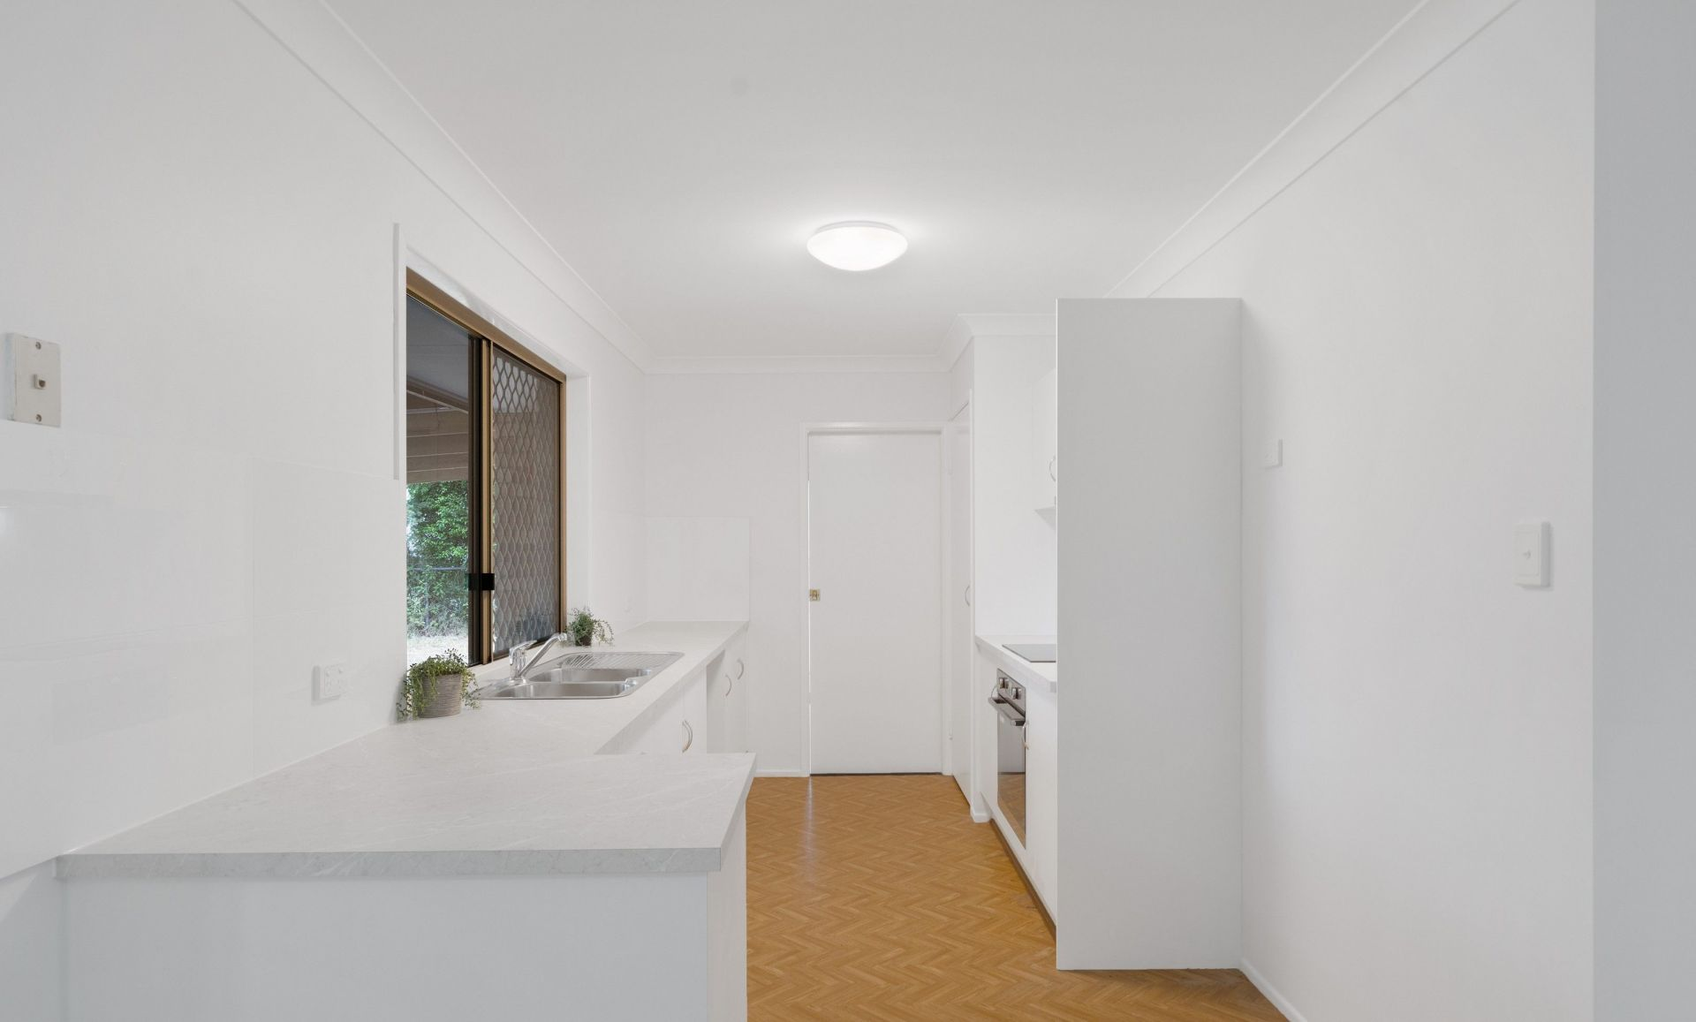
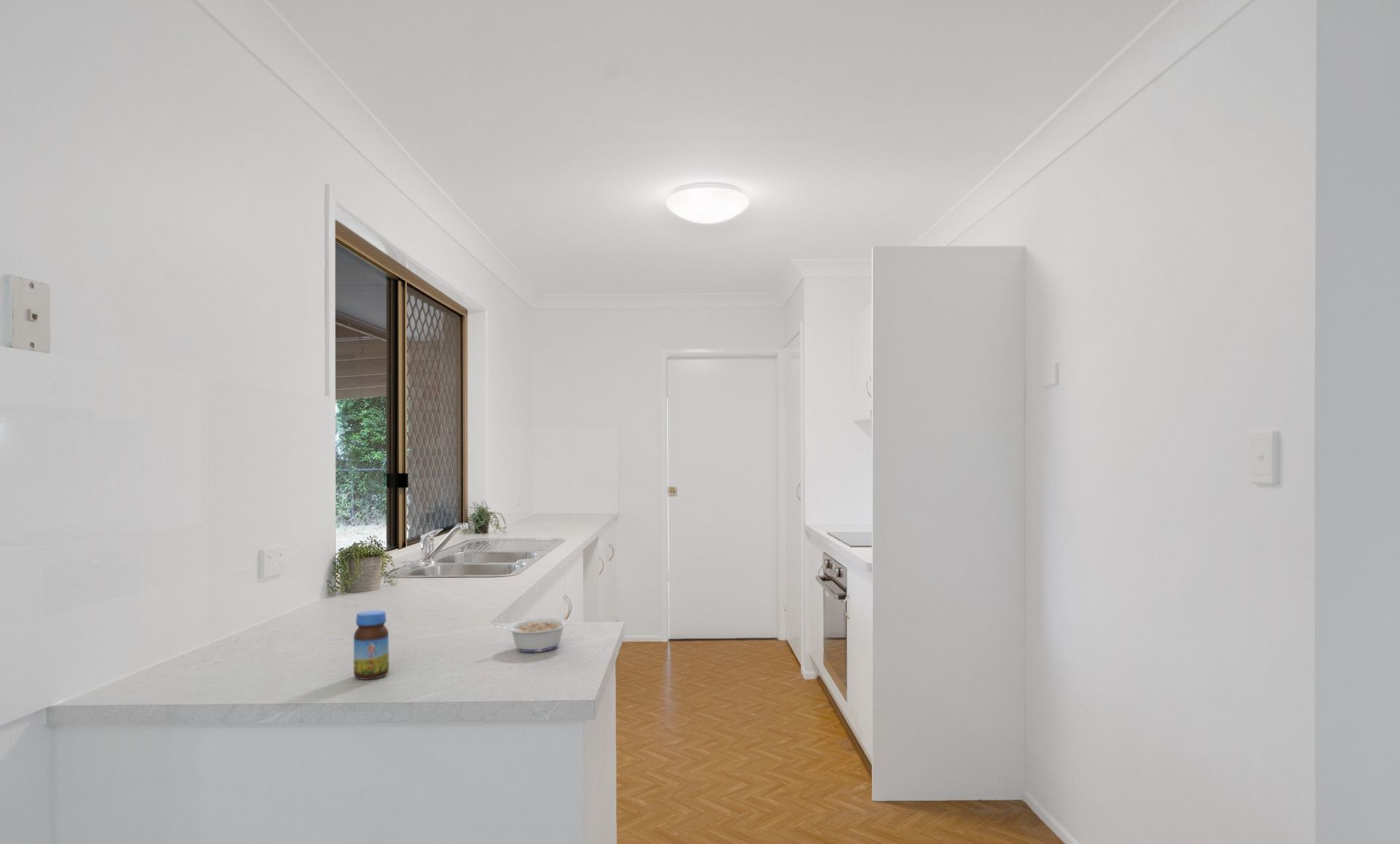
+ jar (371, 643)
+ legume (536, 633)
